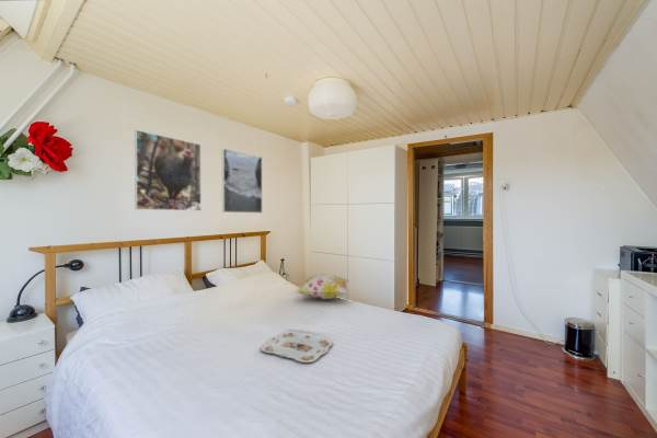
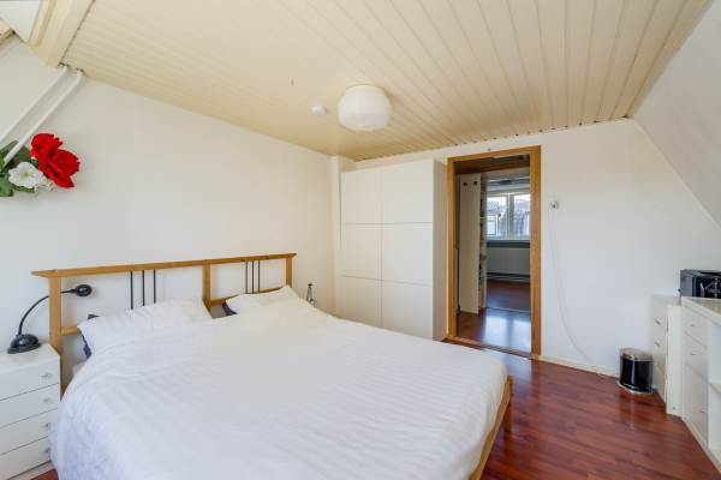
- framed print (243, 183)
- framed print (170, 174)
- decorative pillow (324, 285)
- serving tray (297, 345)
